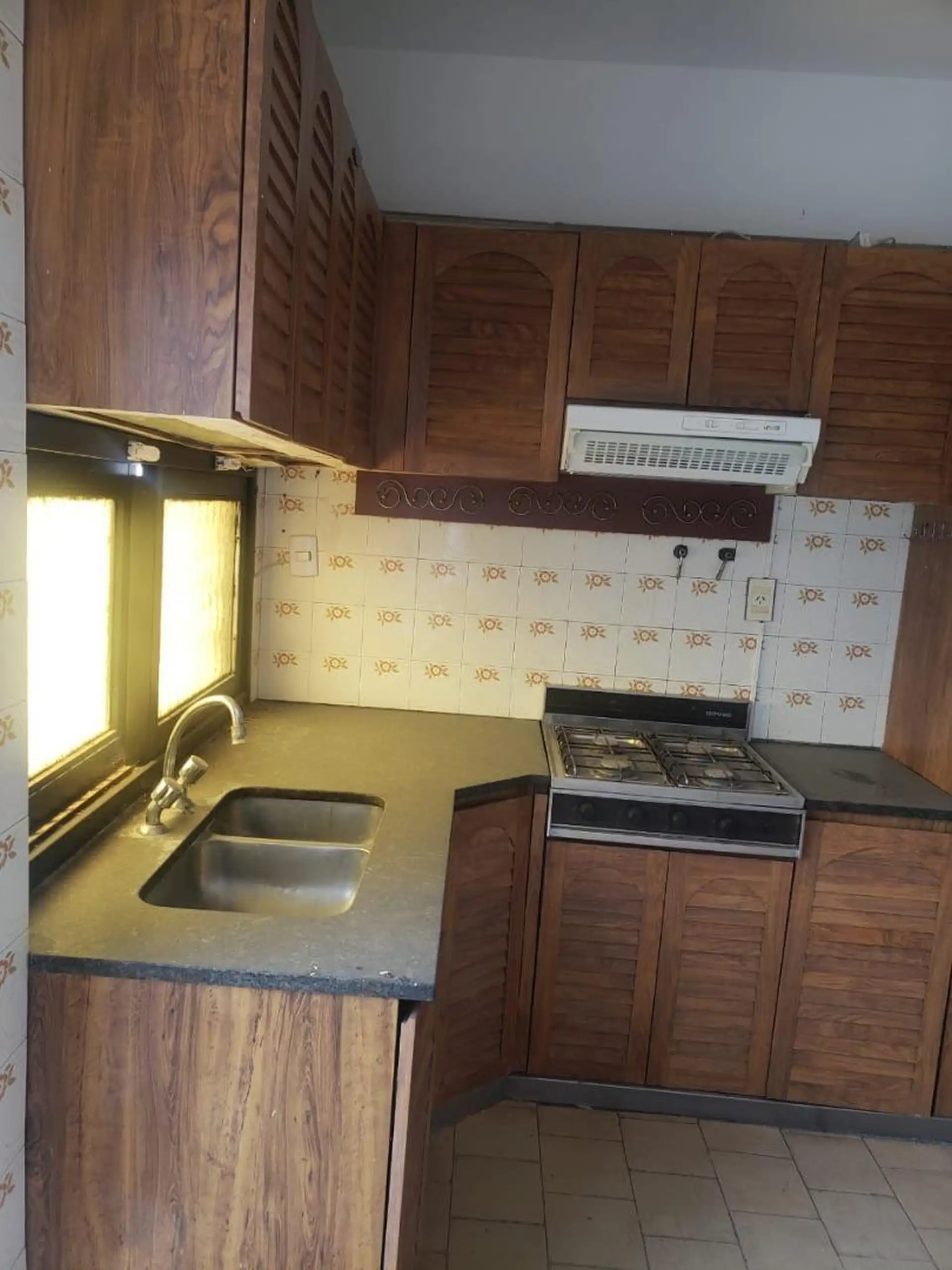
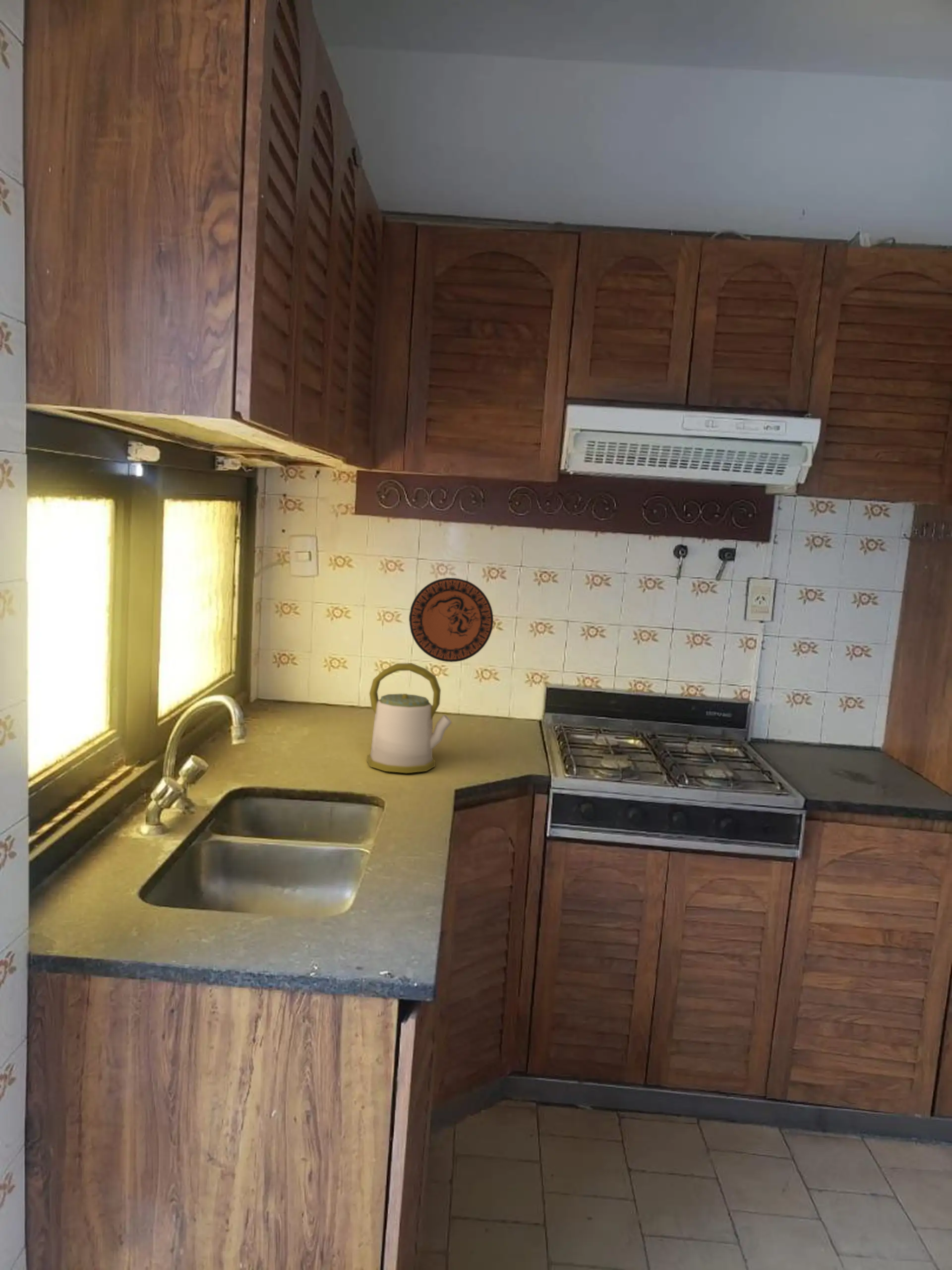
+ kettle (410, 714)
+ decorative plate (451, 620)
